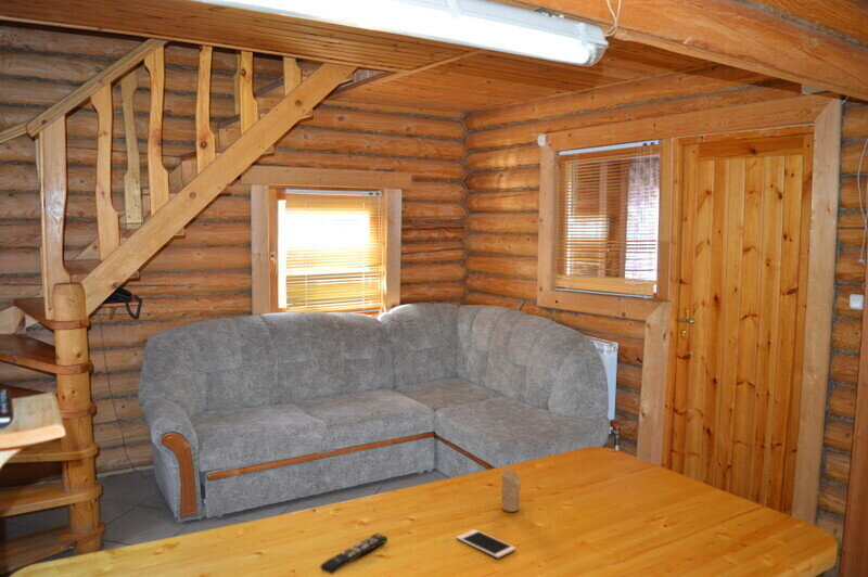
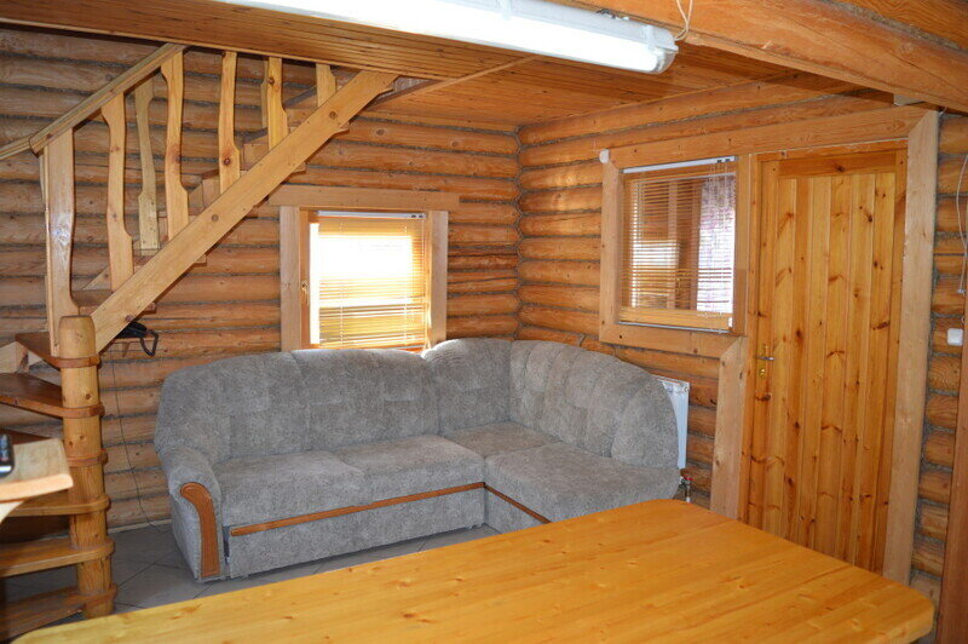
- cell phone (485, 542)
- candle (510, 490)
- remote control (355, 552)
